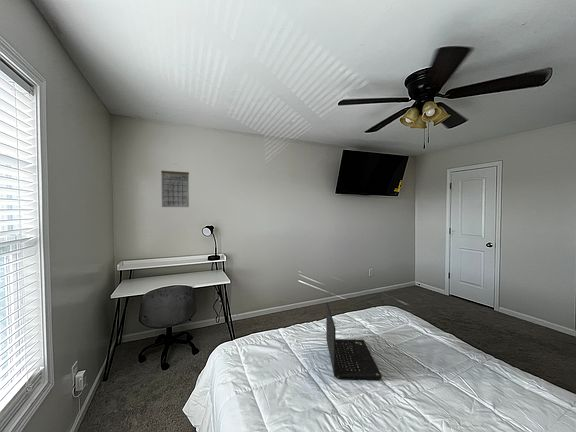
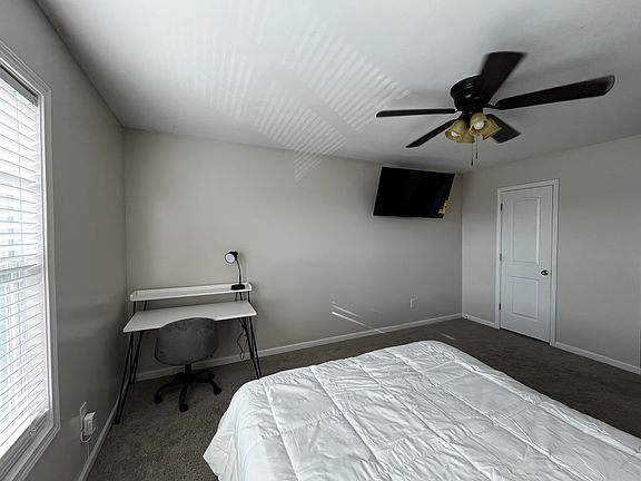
- calendar (175, 185)
- laptop (349, 339)
